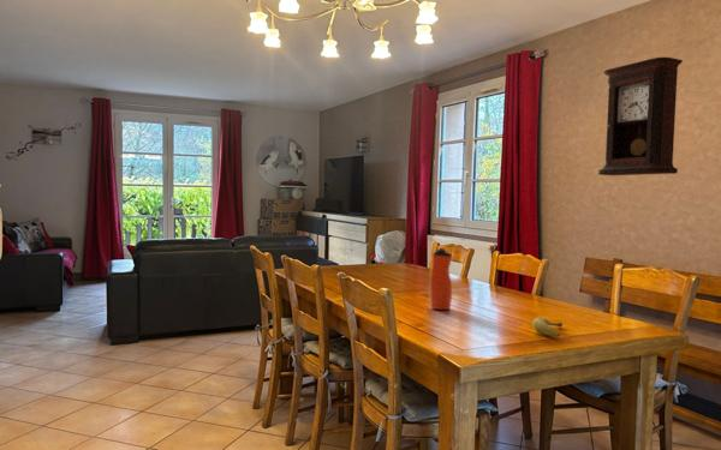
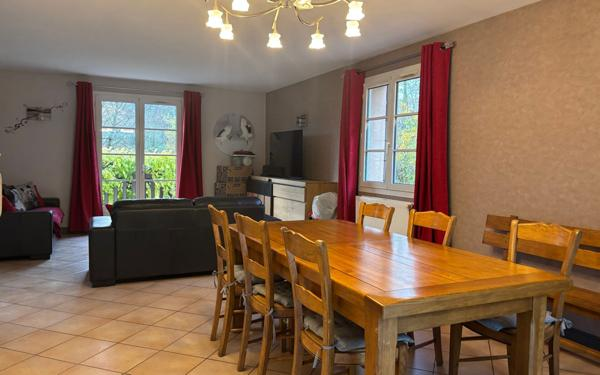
- fruit (547, 325)
- pendulum clock (636, 120)
- water bottle (441, 277)
